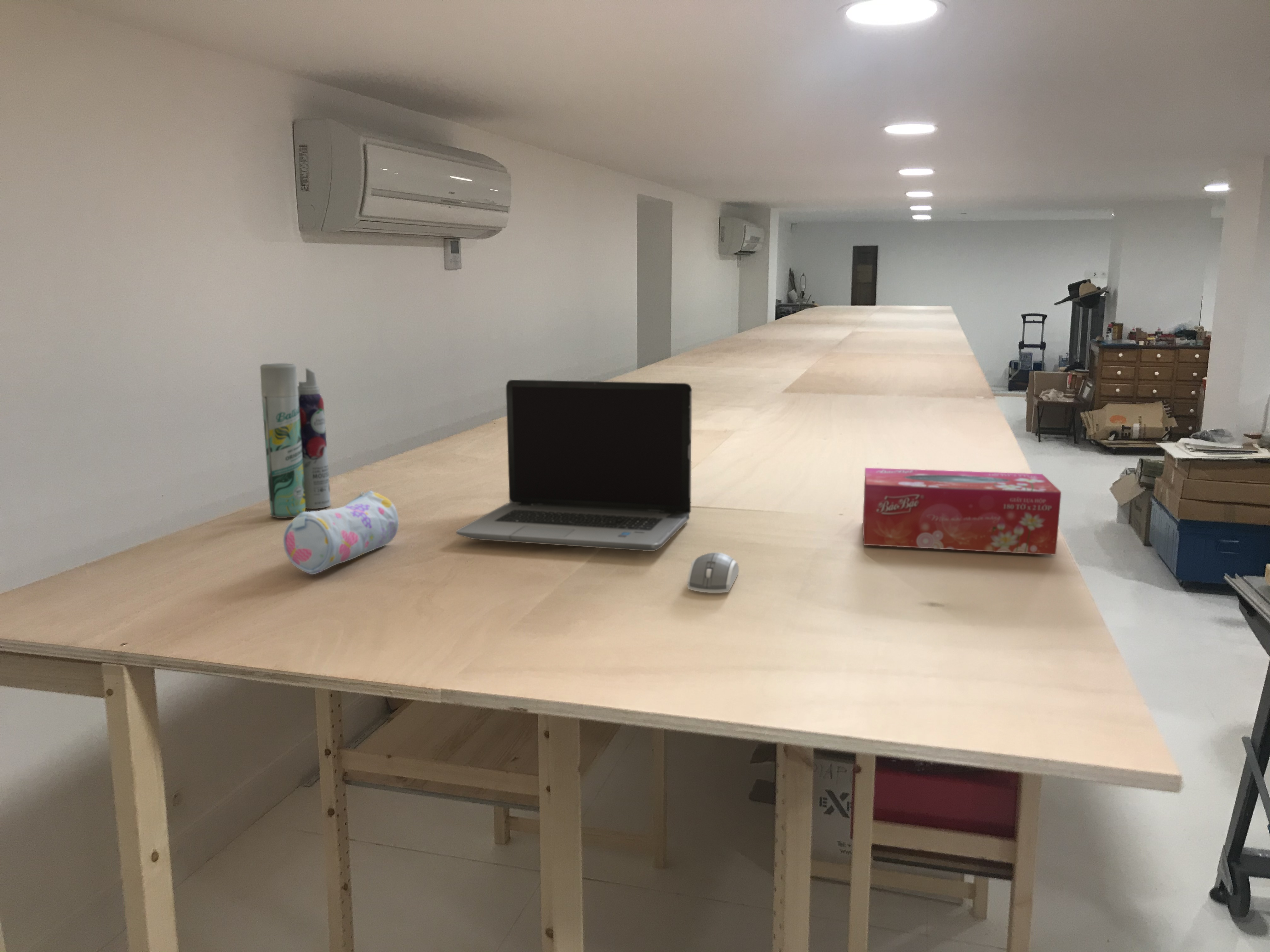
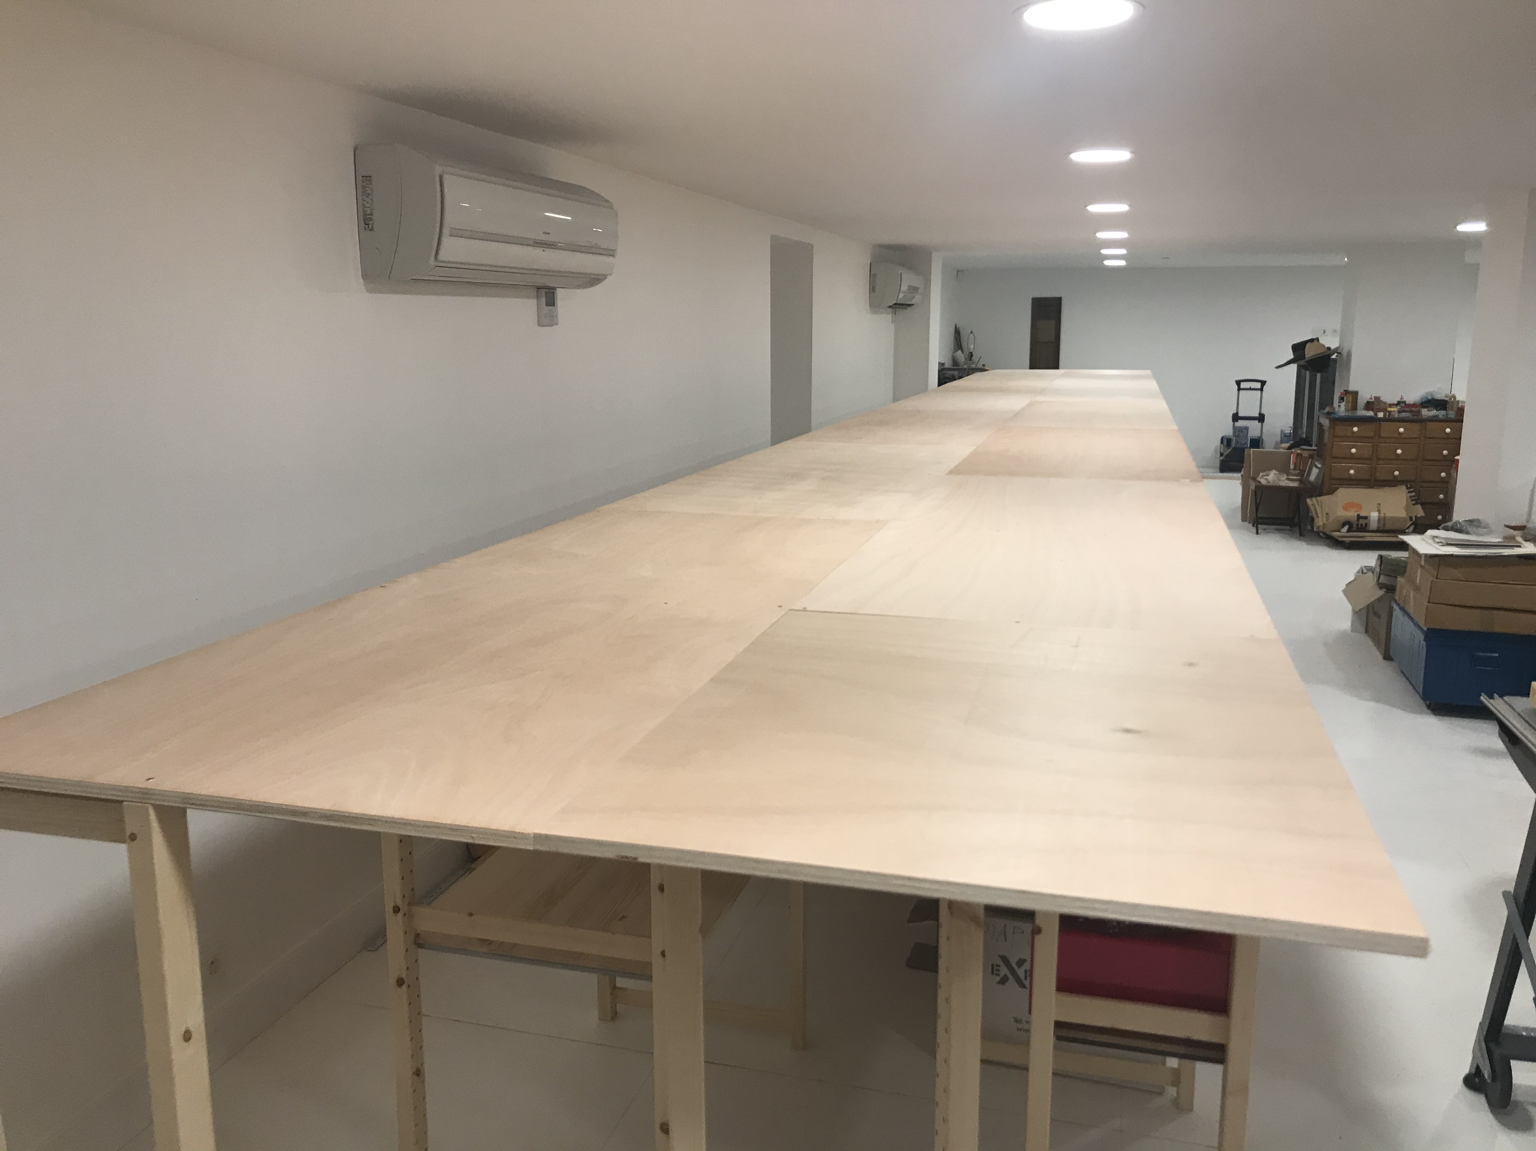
- laptop computer (577, 461)
- computer mouse (714, 567)
- pencil case (344, 530)
- tissue box (955, 508)
- aerosol can (296, 438)
